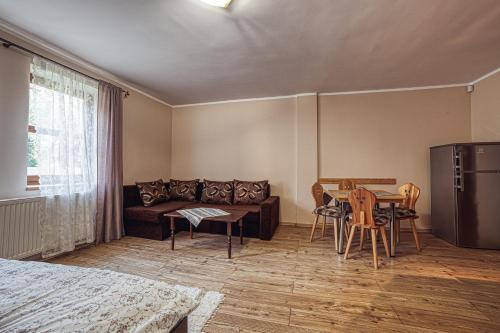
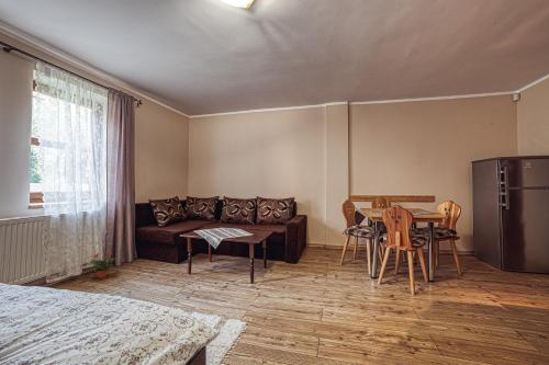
+ potted plant (101, 264)
